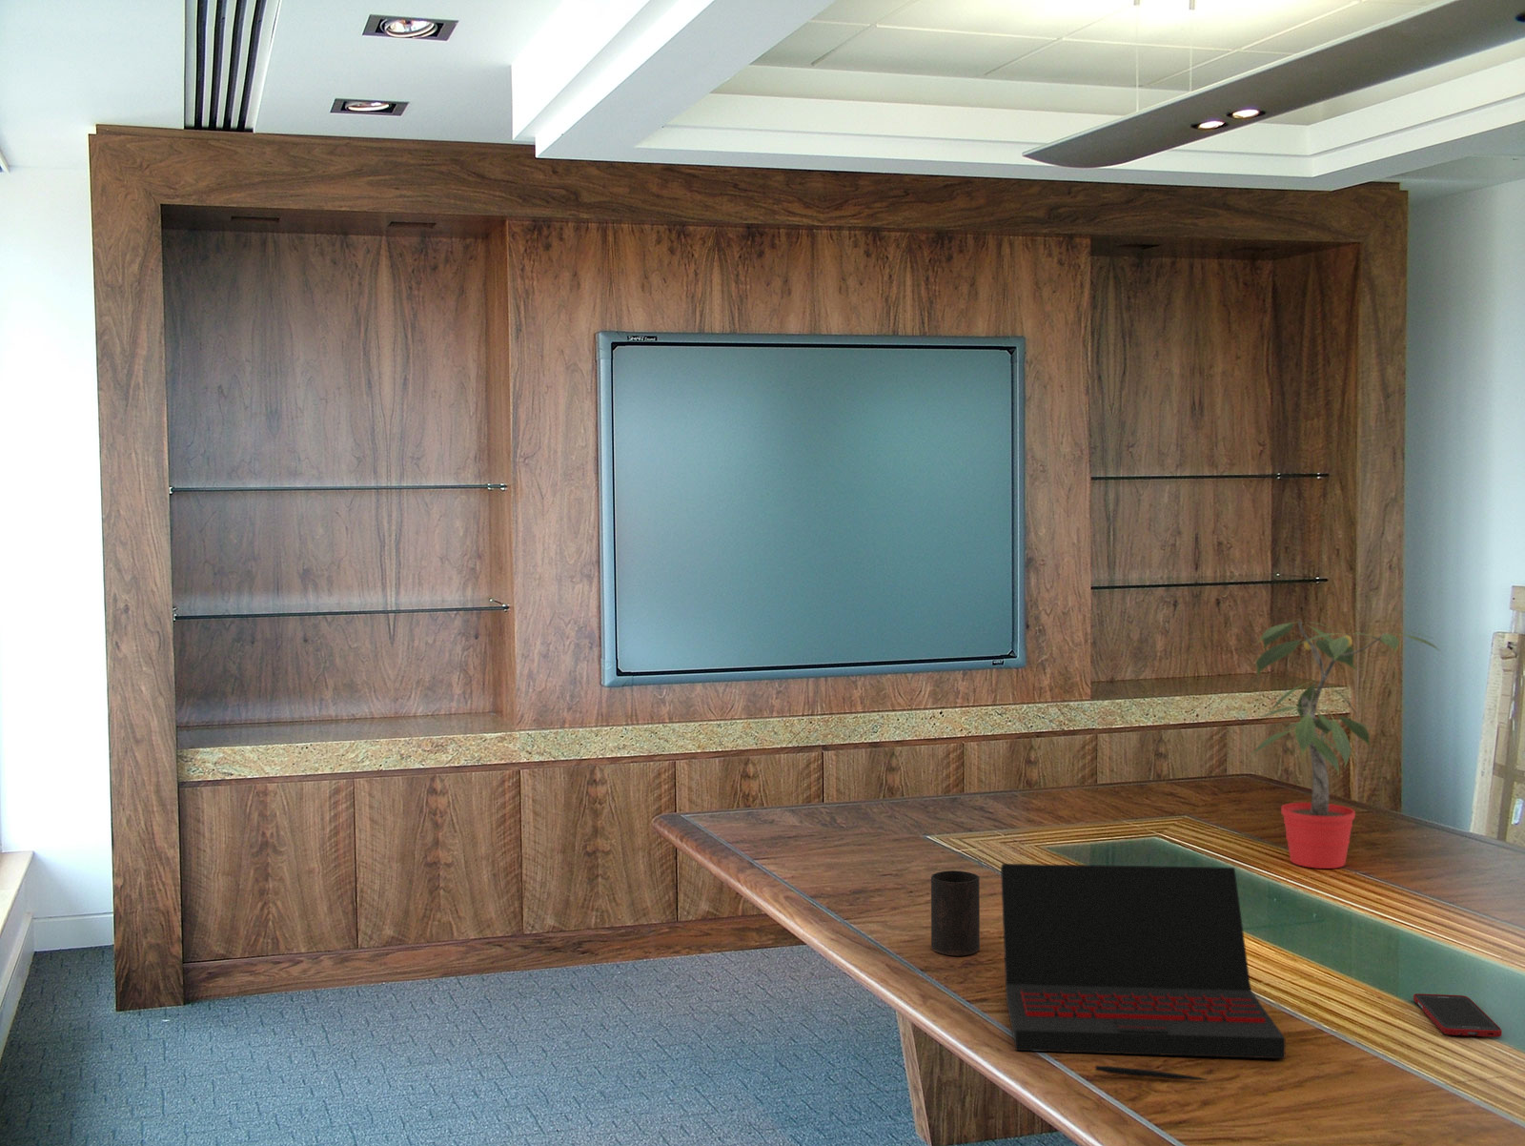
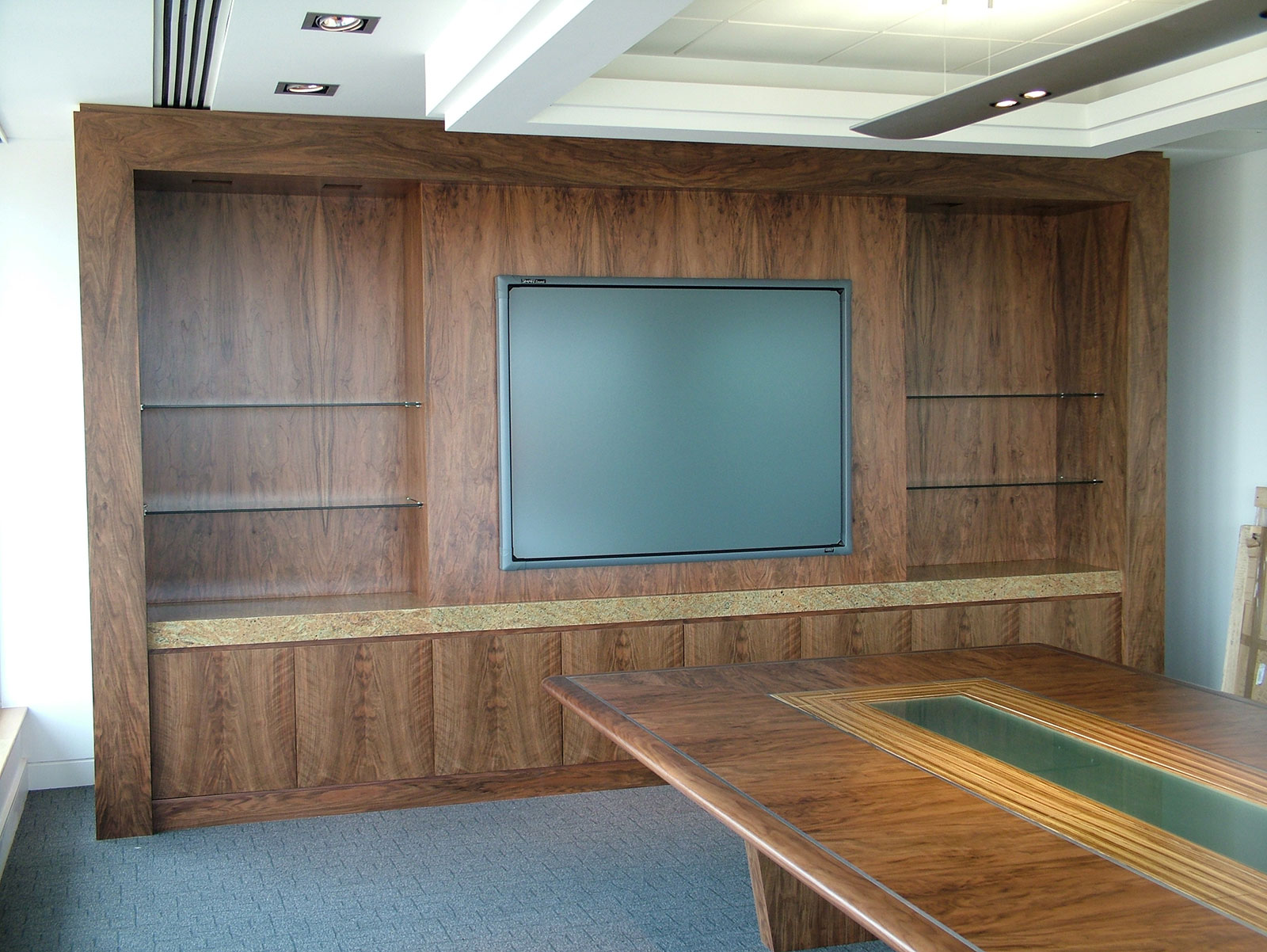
- cell phone (1455, 1015)
- cup (954, 912)
- pen (1152, 1073)
- potted plant (1326, 740)
- laptop (1130, 951)
